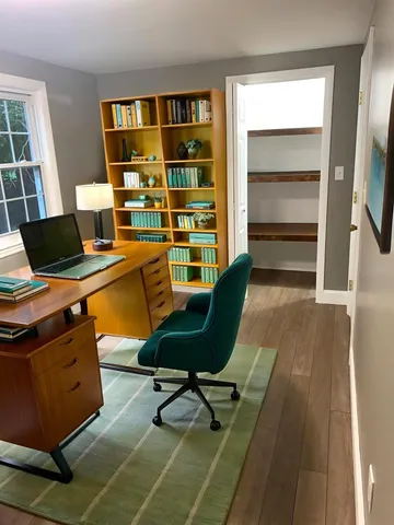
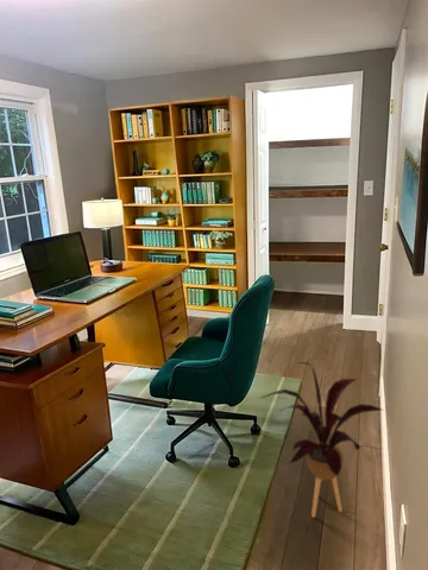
+ house plant (320, 431)
